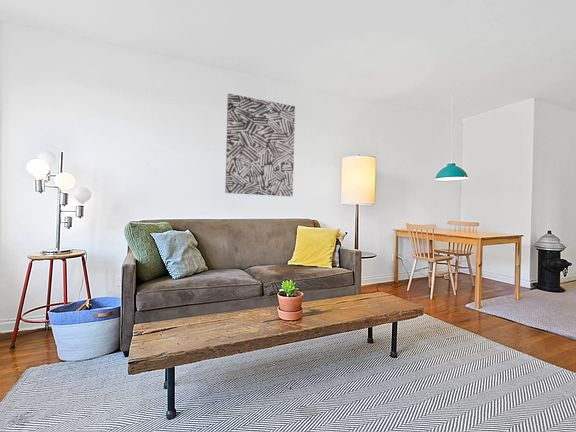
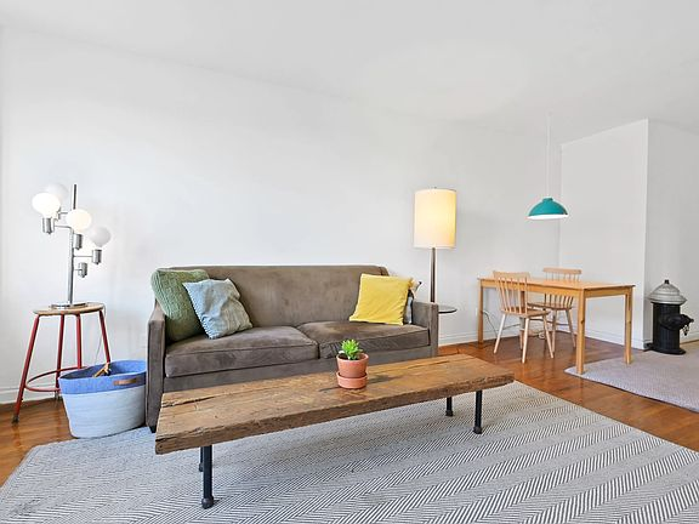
- wall art (261, 147)
